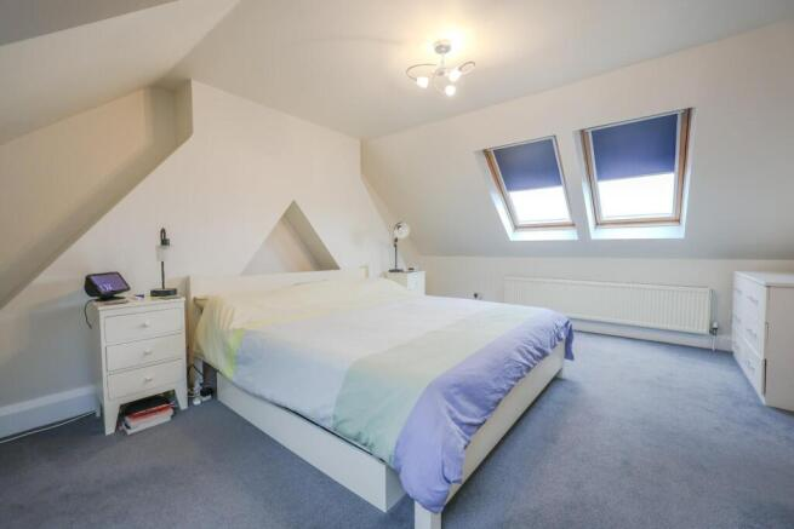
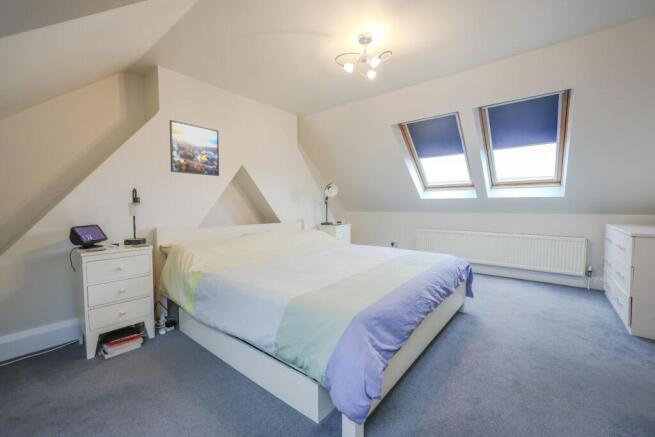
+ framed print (196, 149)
